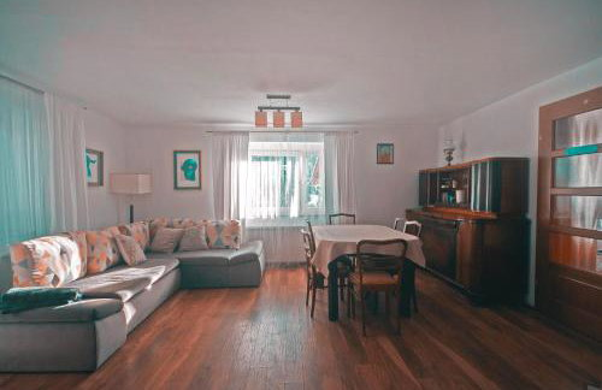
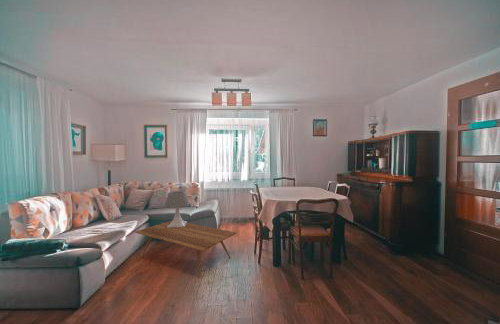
+ lampshade (177, 208)
+ coffee table (185, 244)
